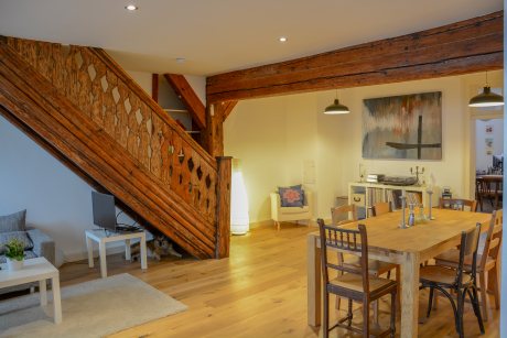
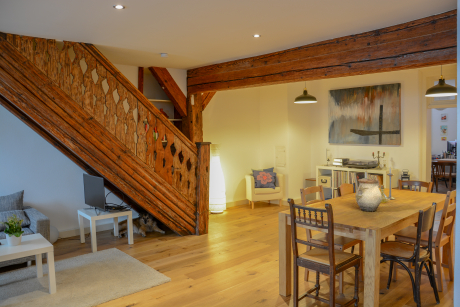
+ vase (368, 195)
